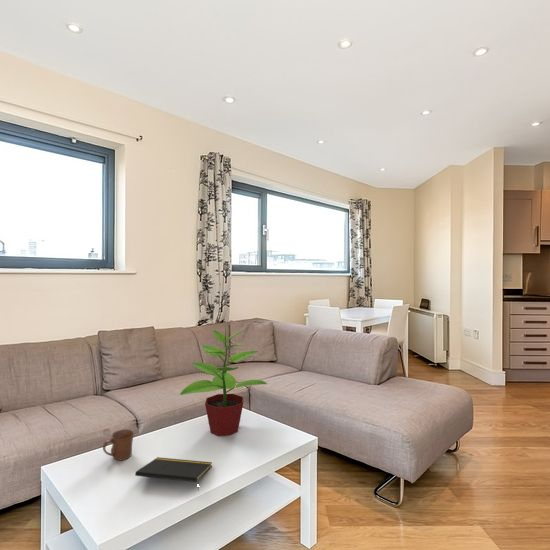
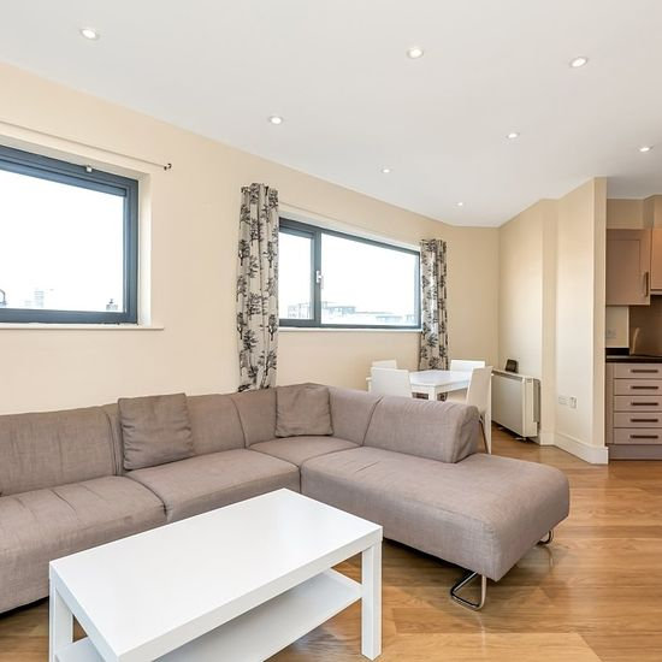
- notepad (175, 468)
- mug (118, 446)
- potted plant (227, 378)
